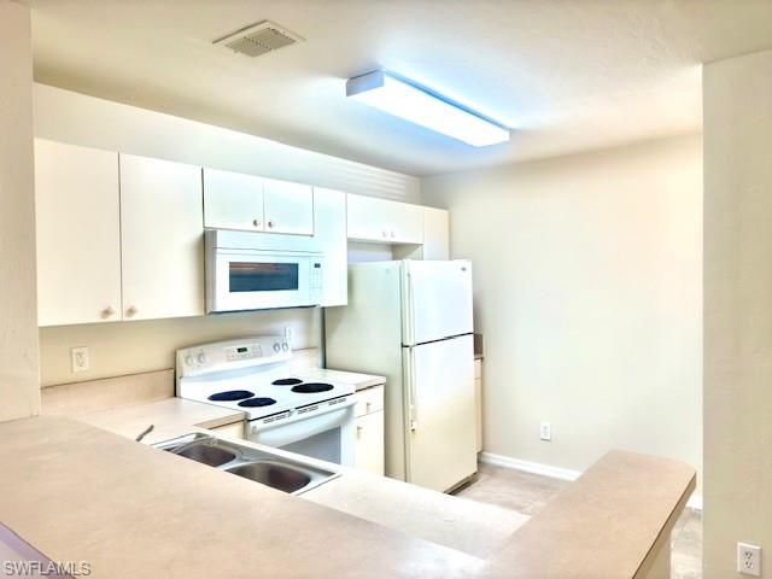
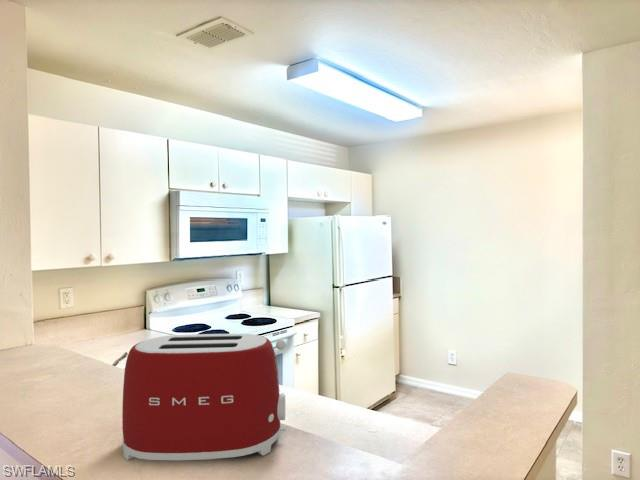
+ toaster (206, 390)
